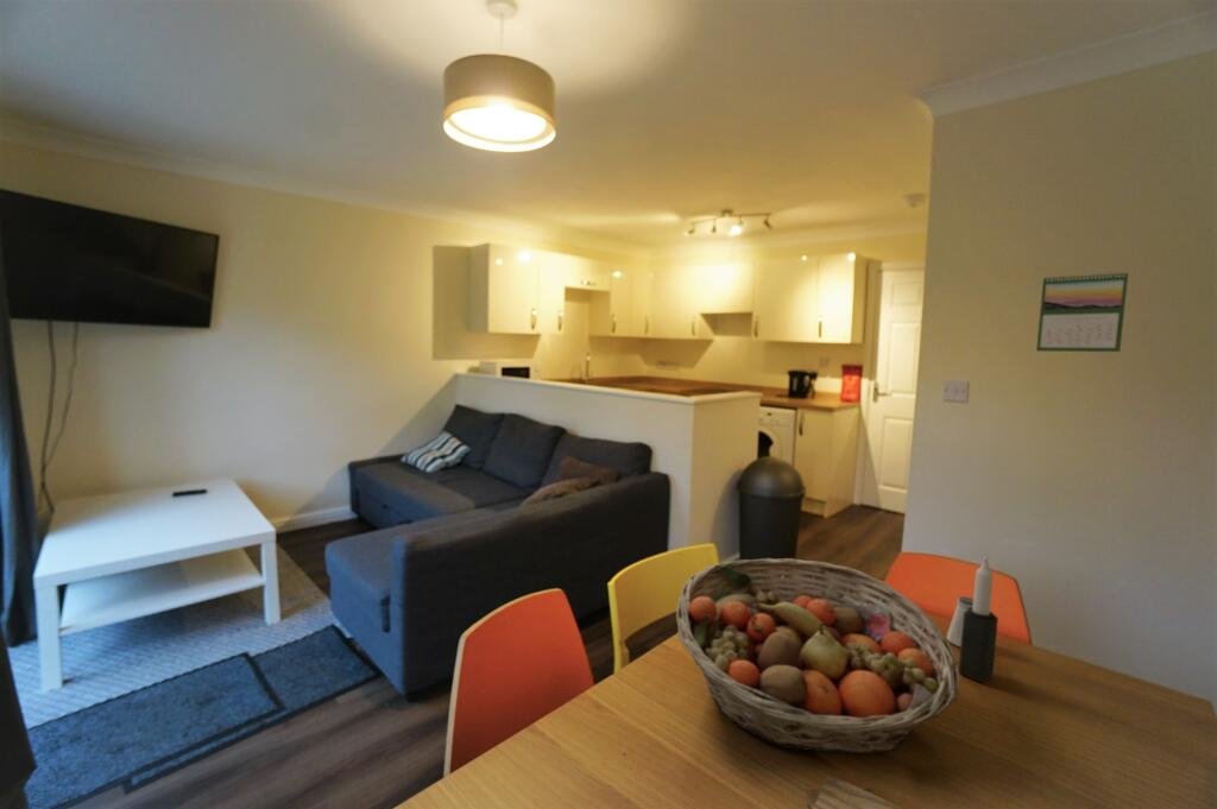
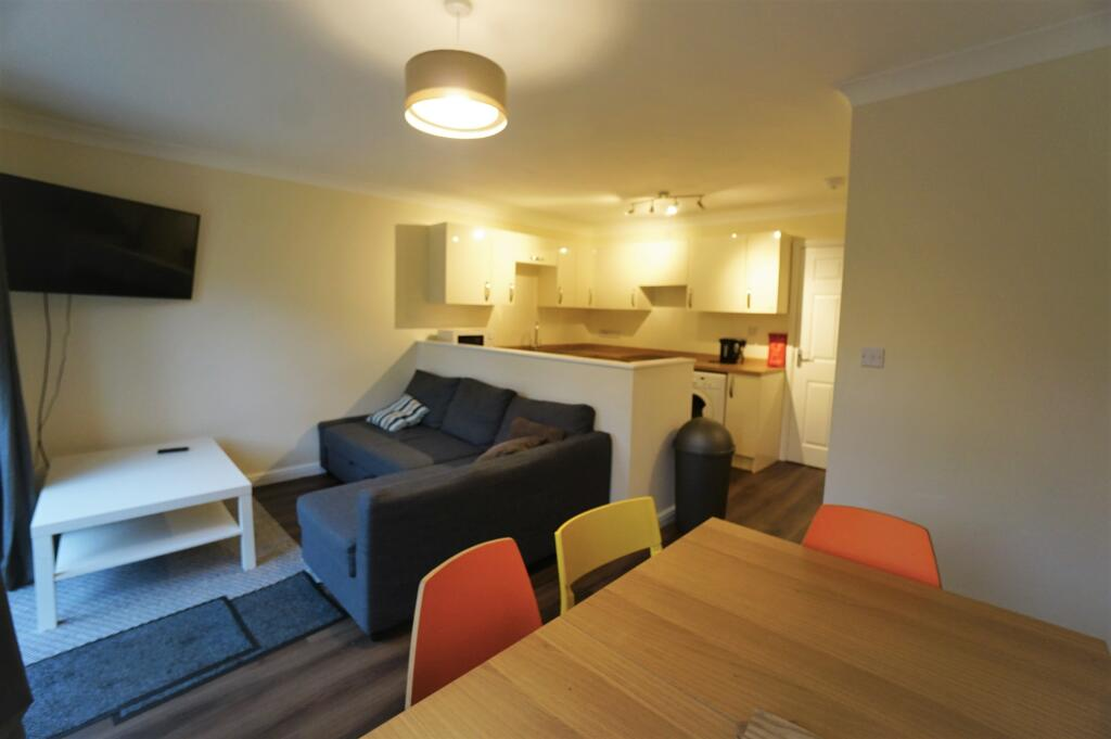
- fruit basket (806, 645)
- saltshaker (961, 620)
- candle (980, 615)
- calendar (1080, 311)
